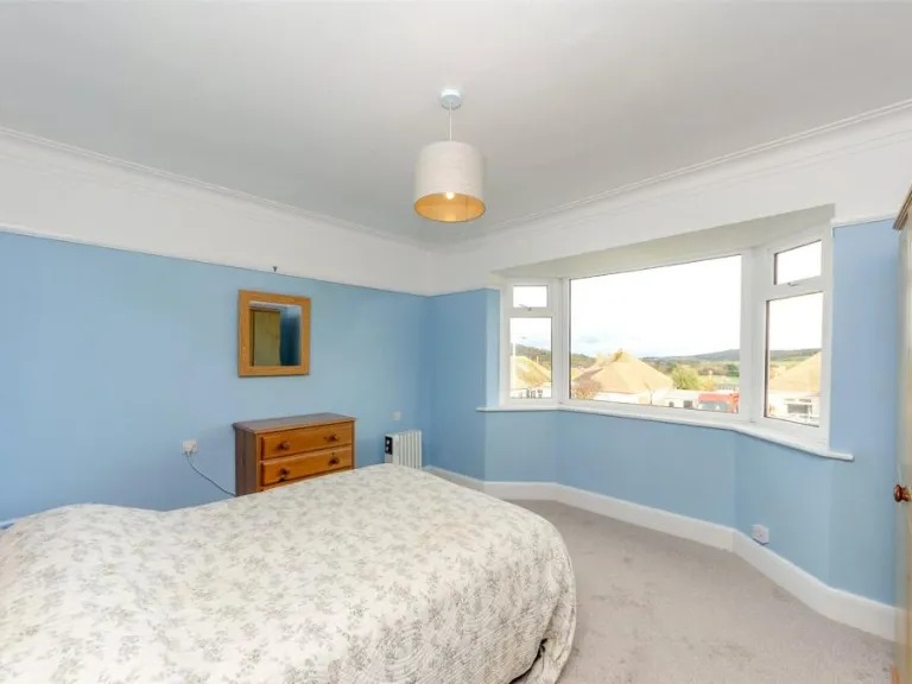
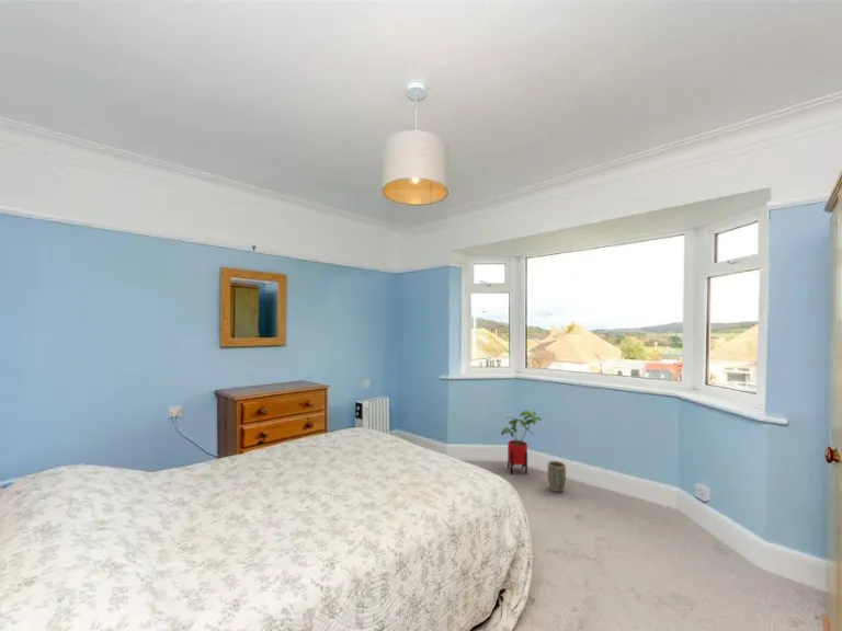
+ plant pot (556, 477)
+ house plant (519, 440)
